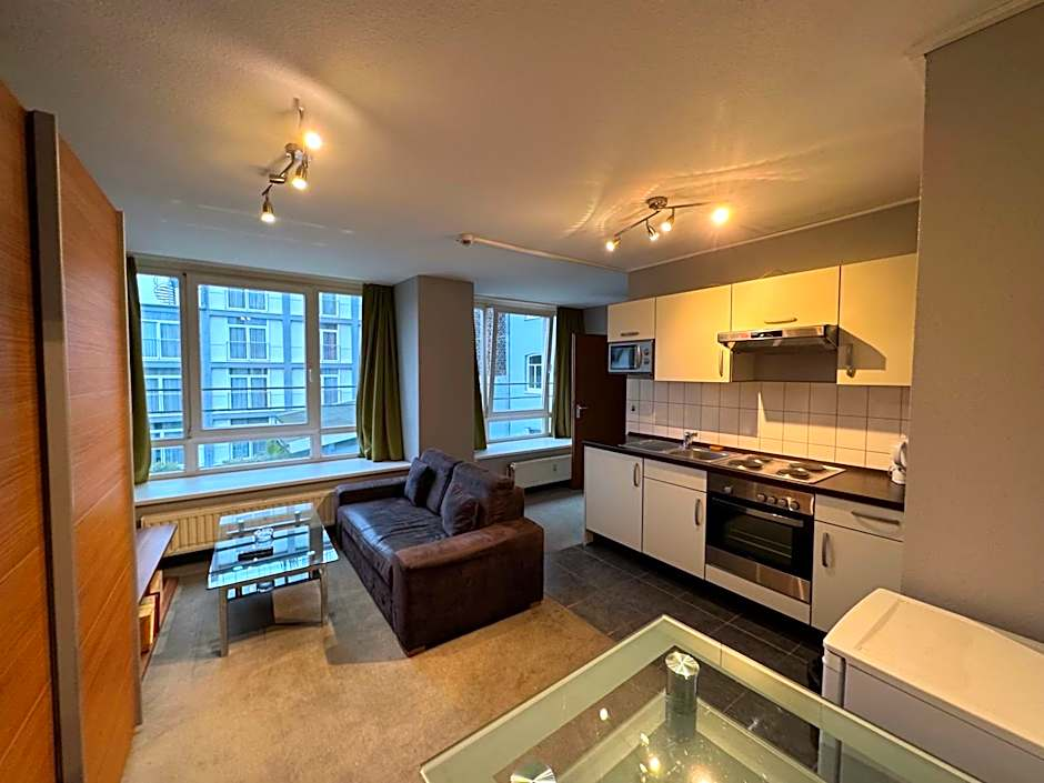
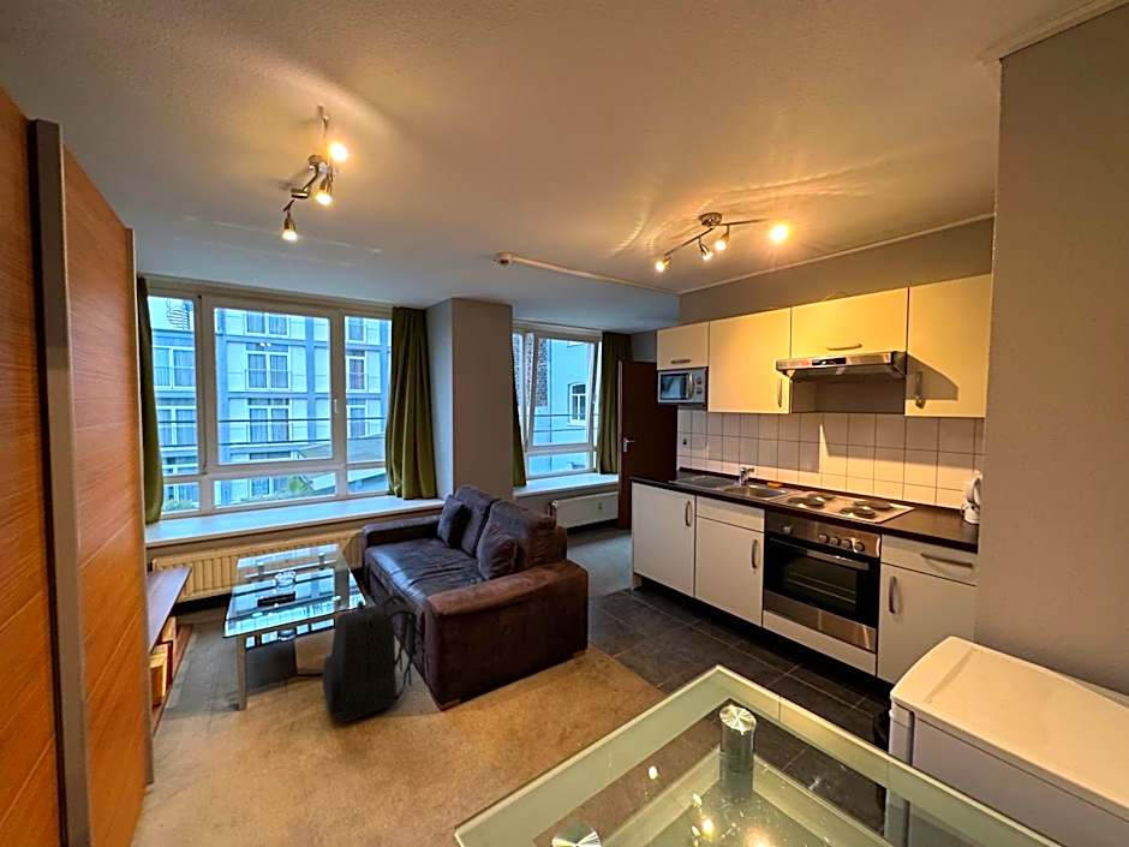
+ backpack (371, 650)
